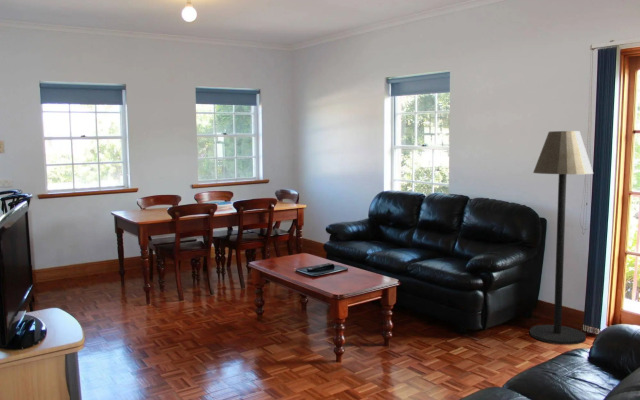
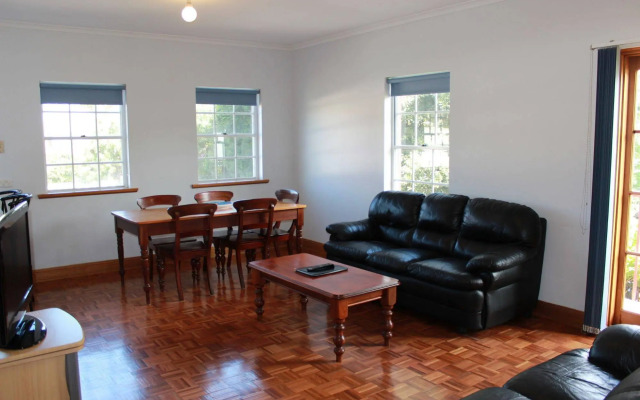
- floor lamp (560, 235)
